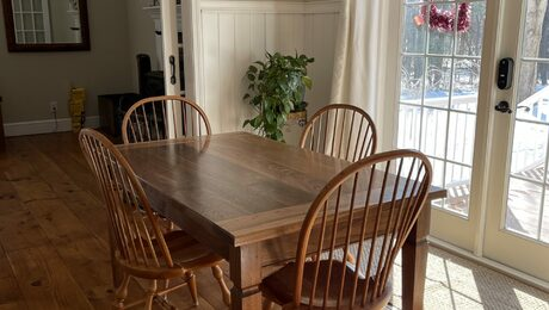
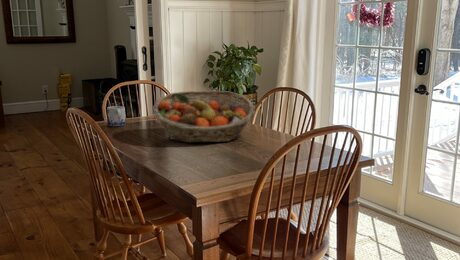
+ mug (117, 116)
+ fruit basket (204, 115)
